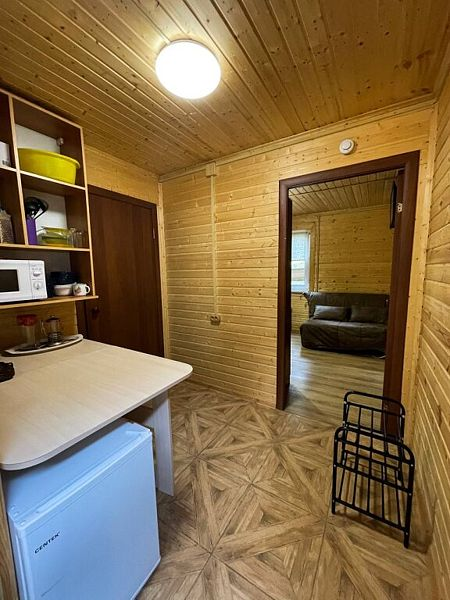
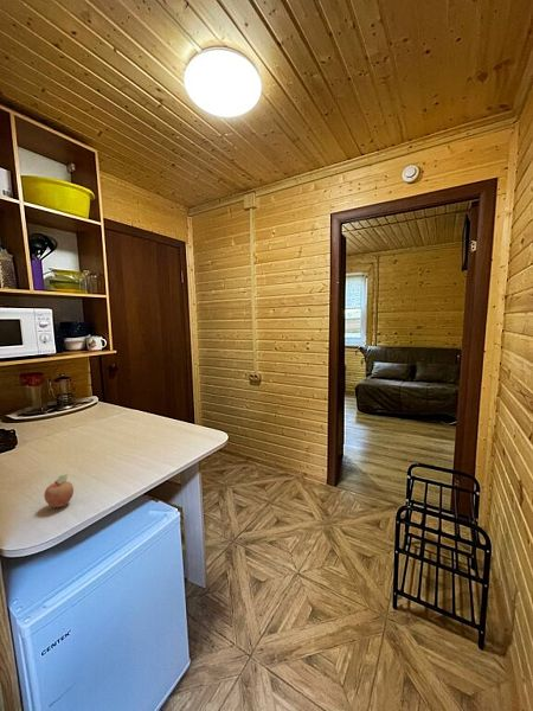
+ fruit (59, 492)
